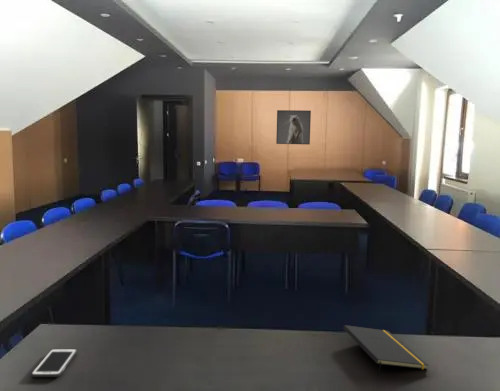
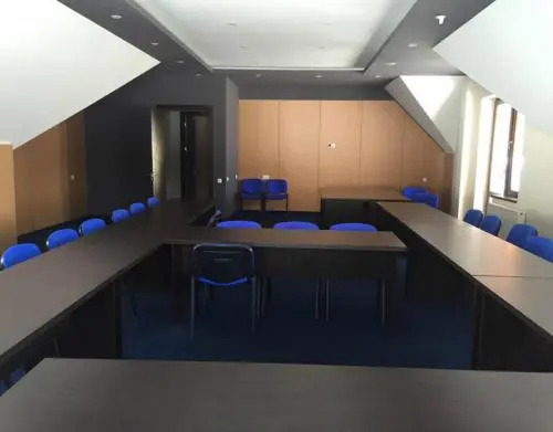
- cell phone (55, 362)
- notepad (382, 345)
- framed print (293, 127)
